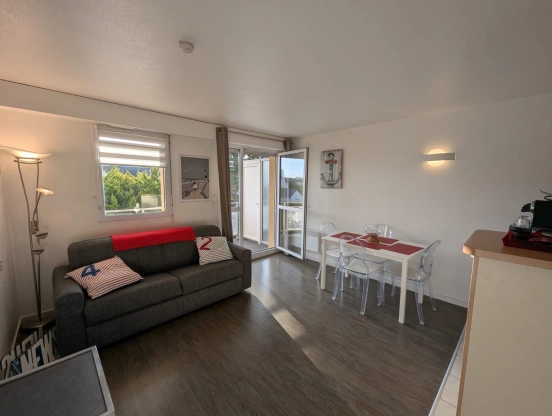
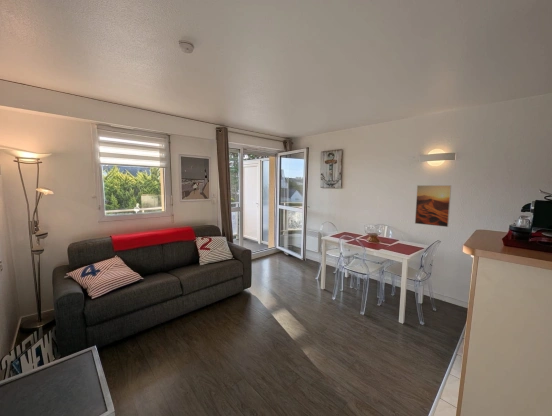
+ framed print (432, 205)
